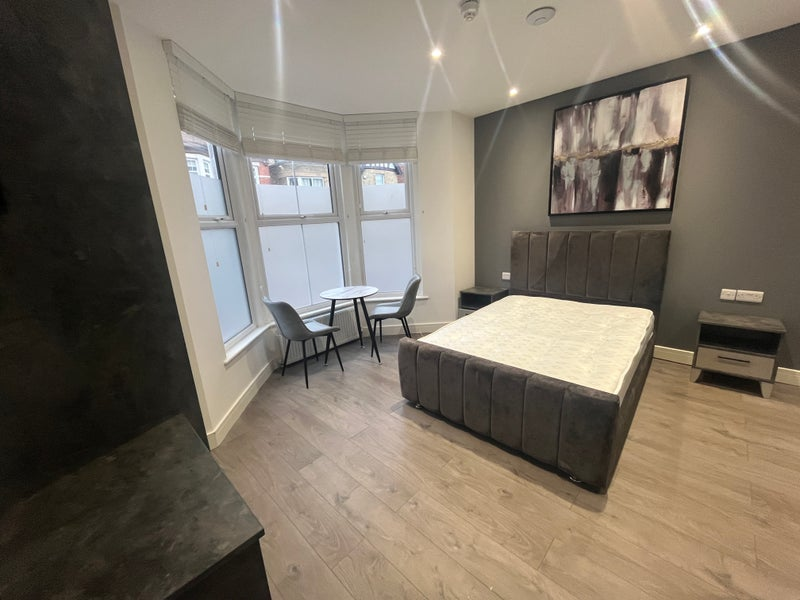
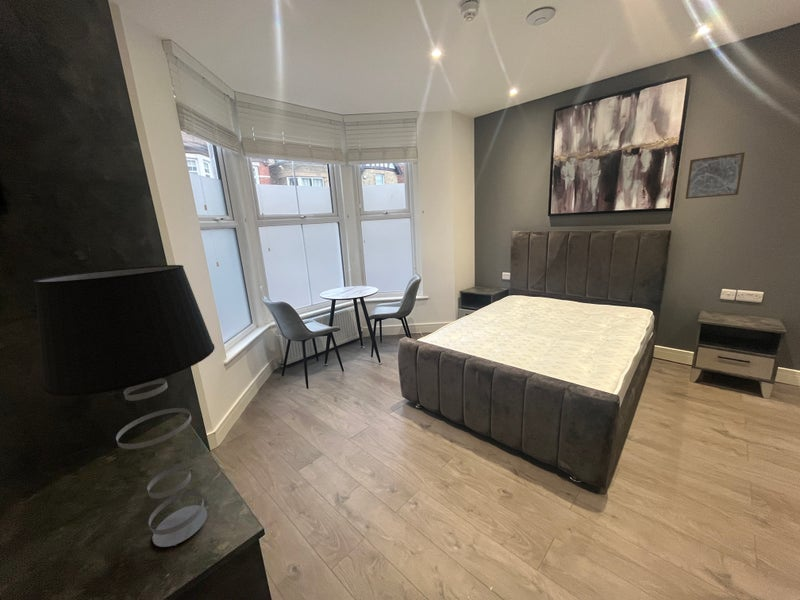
+ wall art (713, 176)
+ table lamp (151, 413)
